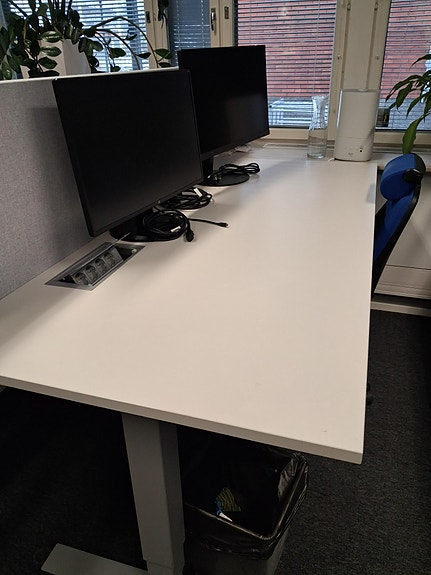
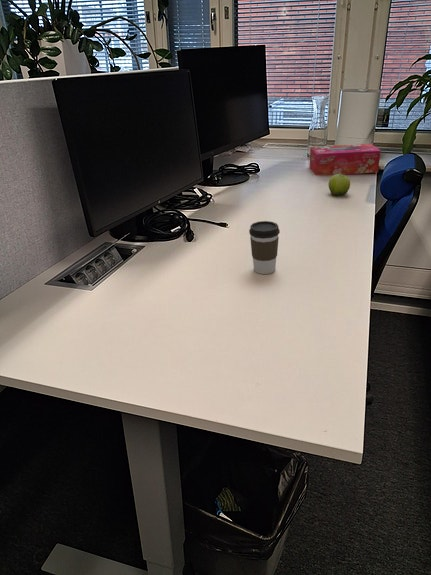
+ fruit (339, 184)
+ tissue box (343, 159)
+ coffee cup (264, 248)
